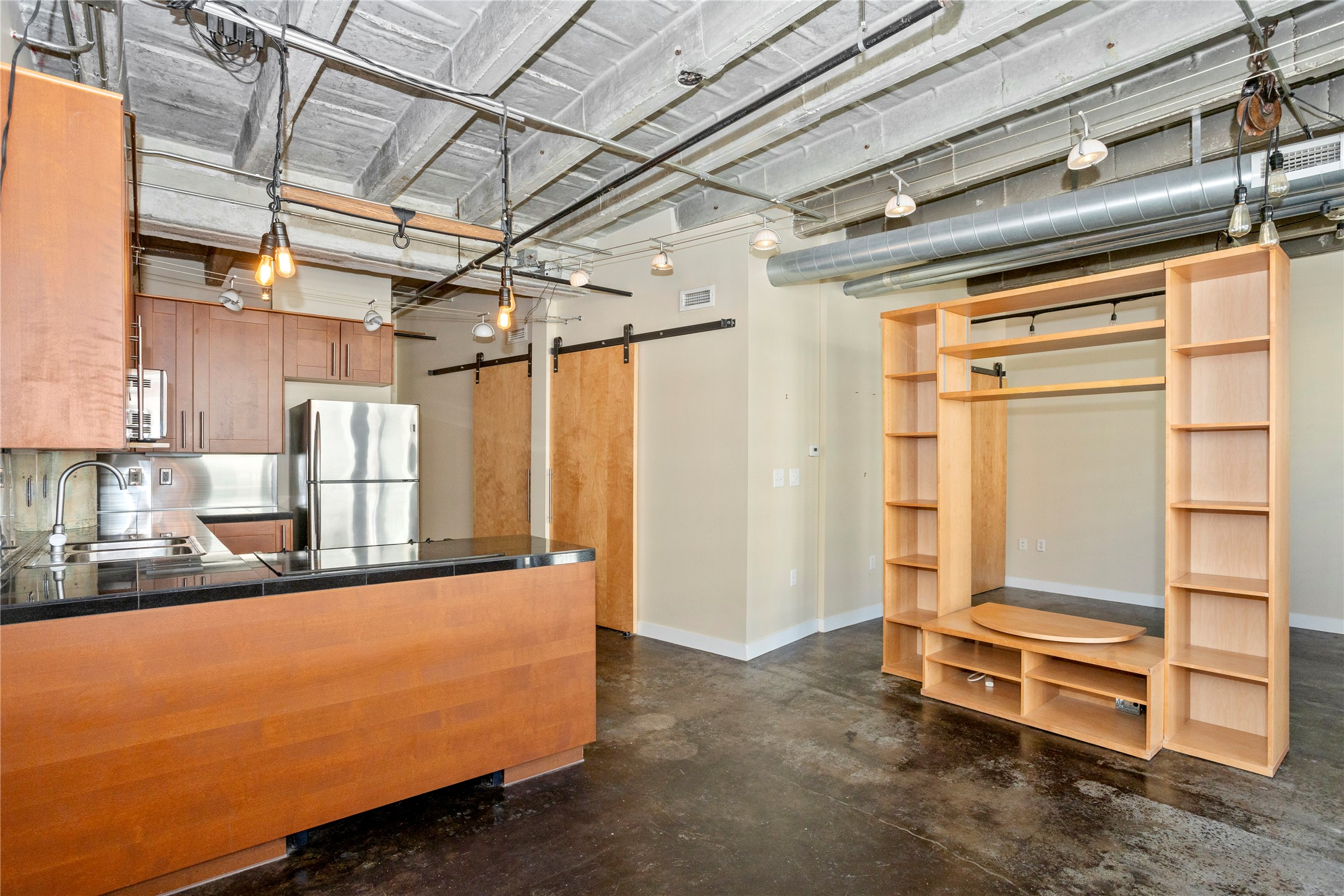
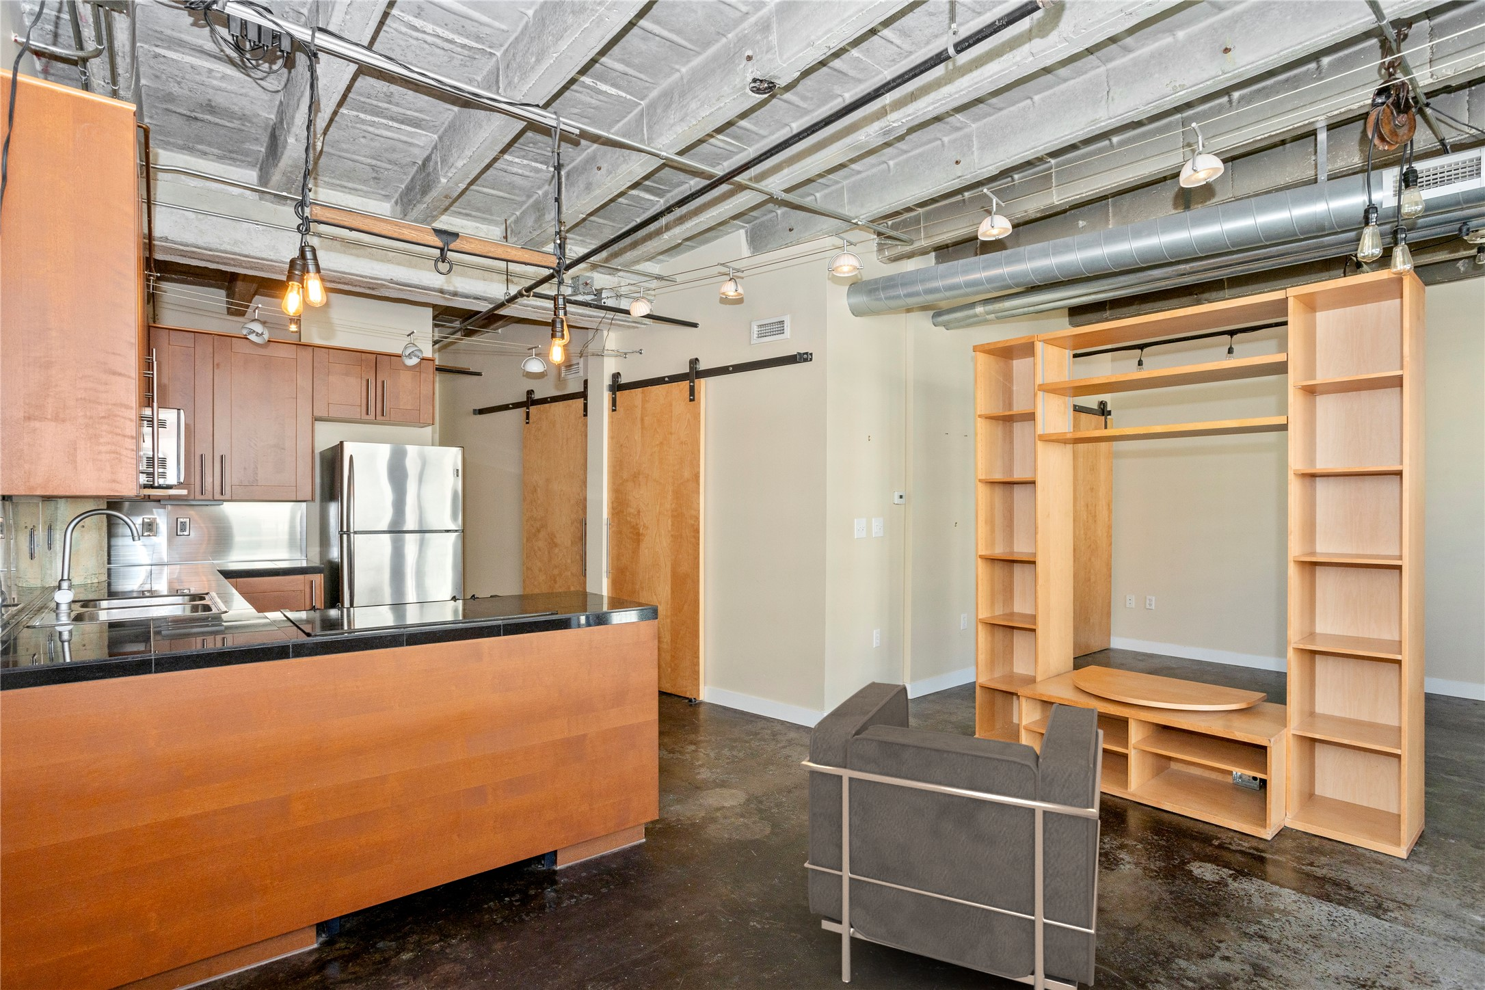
+ armchair (961, 824)
